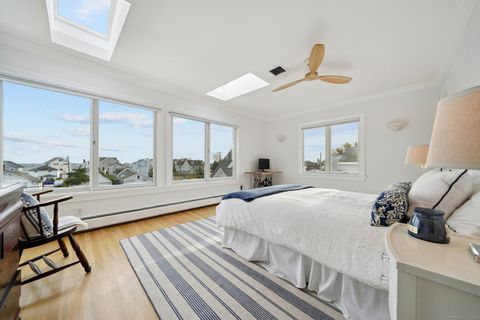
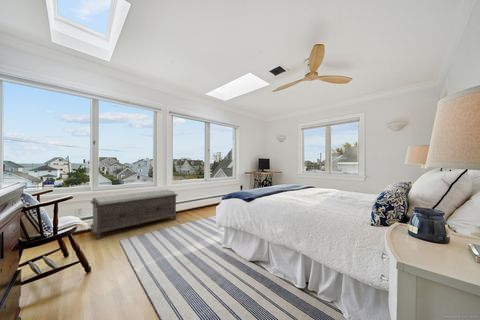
+ bench (138, 210)
